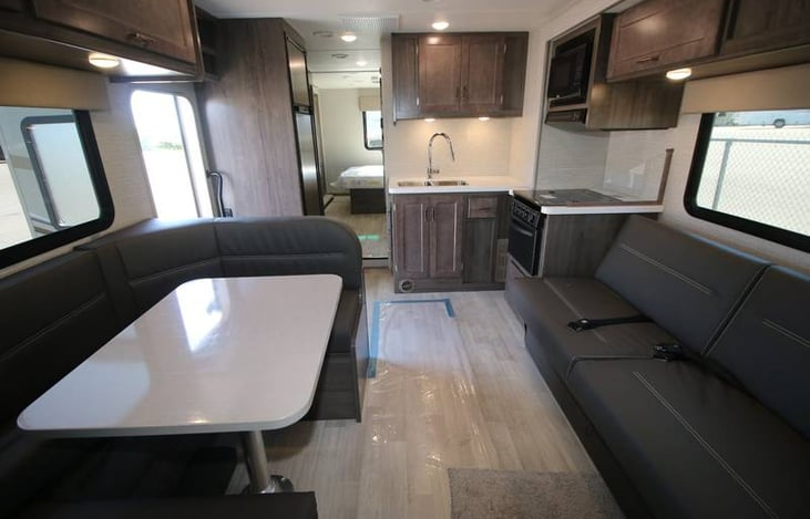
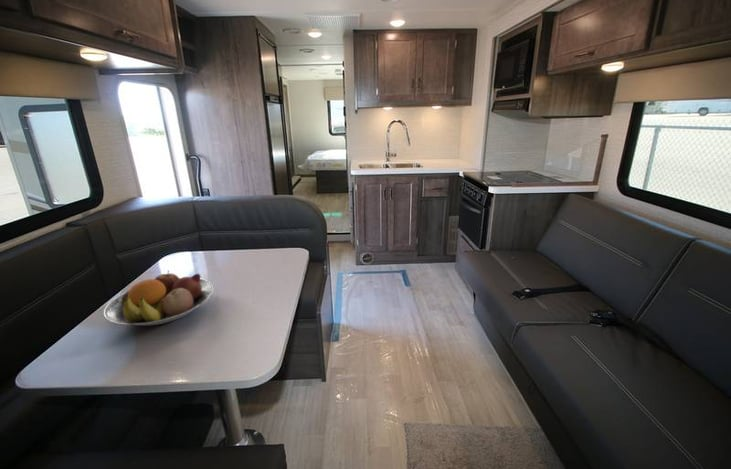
+ fruit bowl (161, 294)
